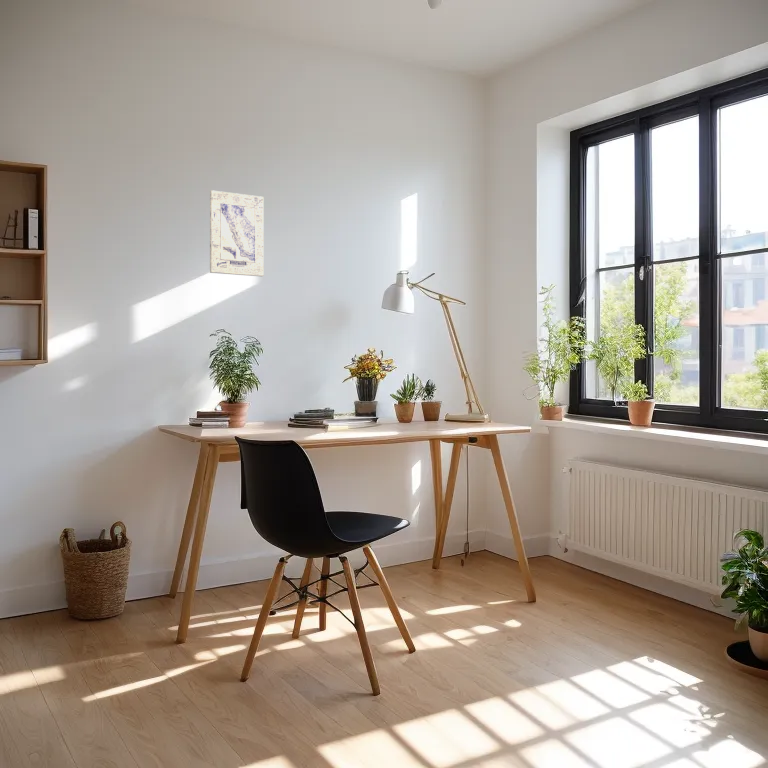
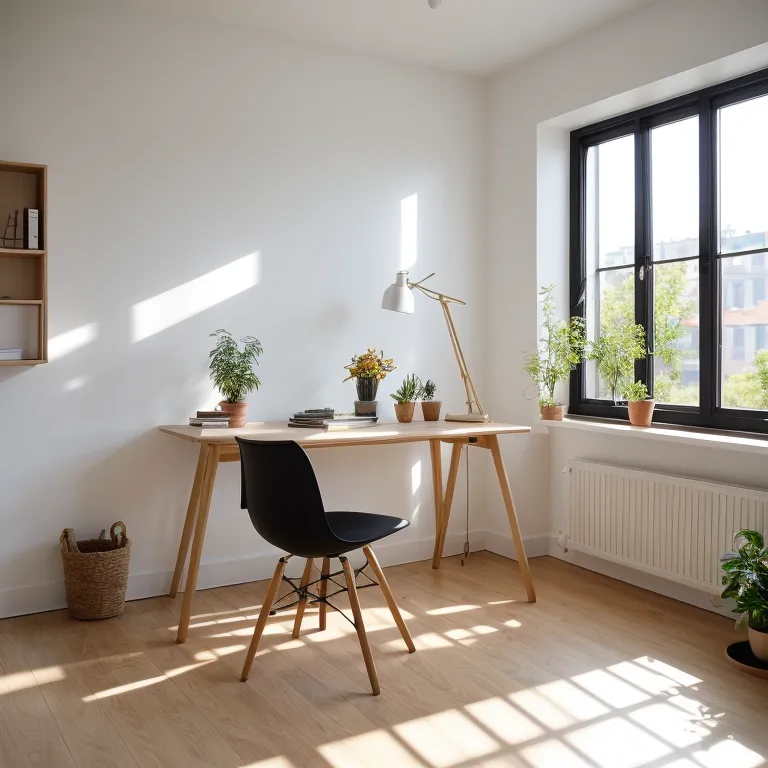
- wall art (237, 234)
